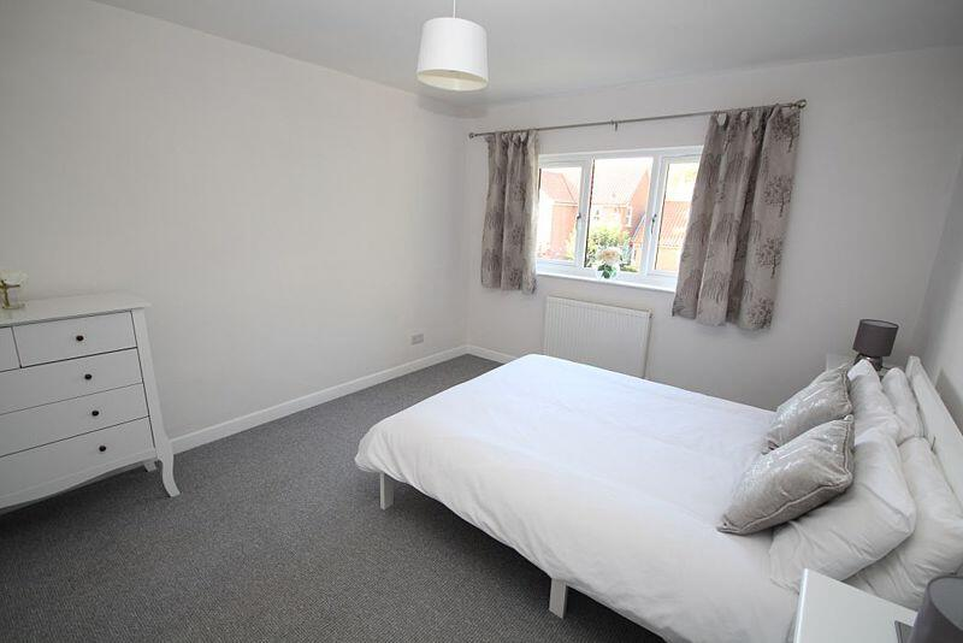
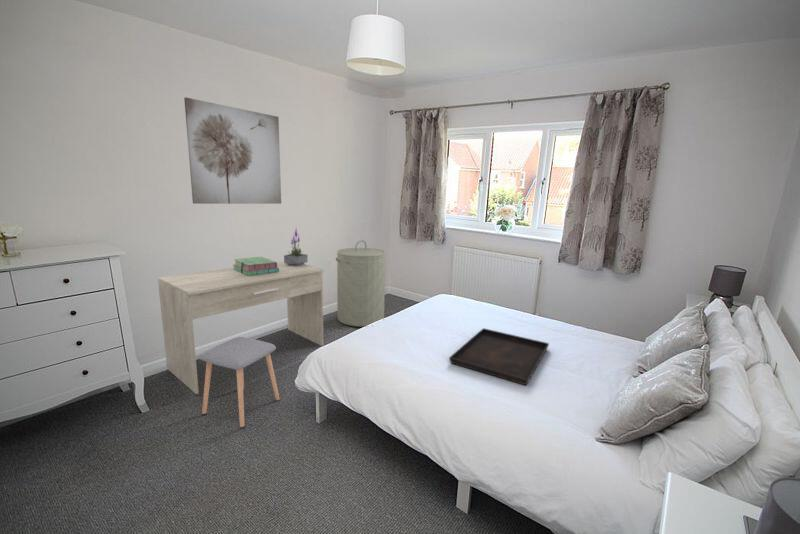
+ potted plant (295, 245)
+ stool (240, 376)
+ desk (249, 306)
+ laundry hamper (361, 280)
+ stack of books (255, 265)
+ wall art (238, 157)
+ serving tray (501, 352)
